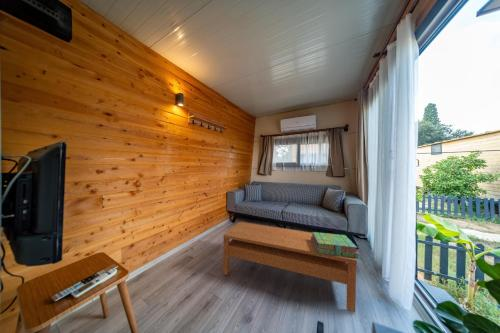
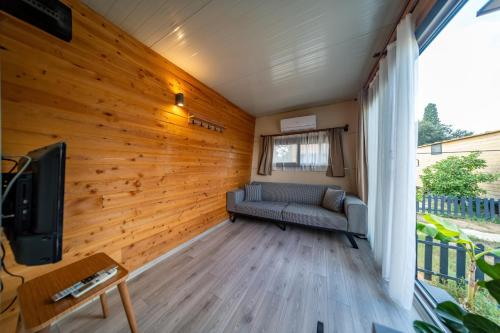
- stack of books (332, 243)
- coffee table (282, 255)
